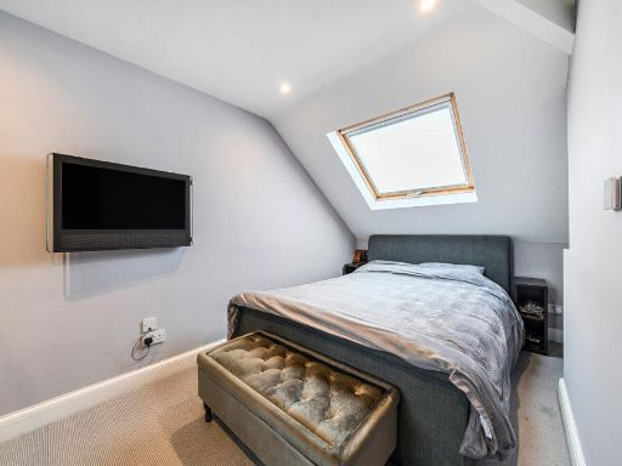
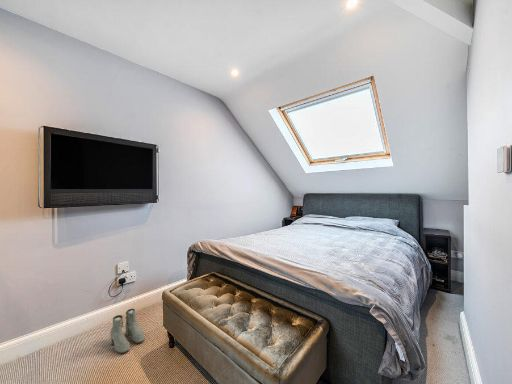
+ boots (127, 328)
